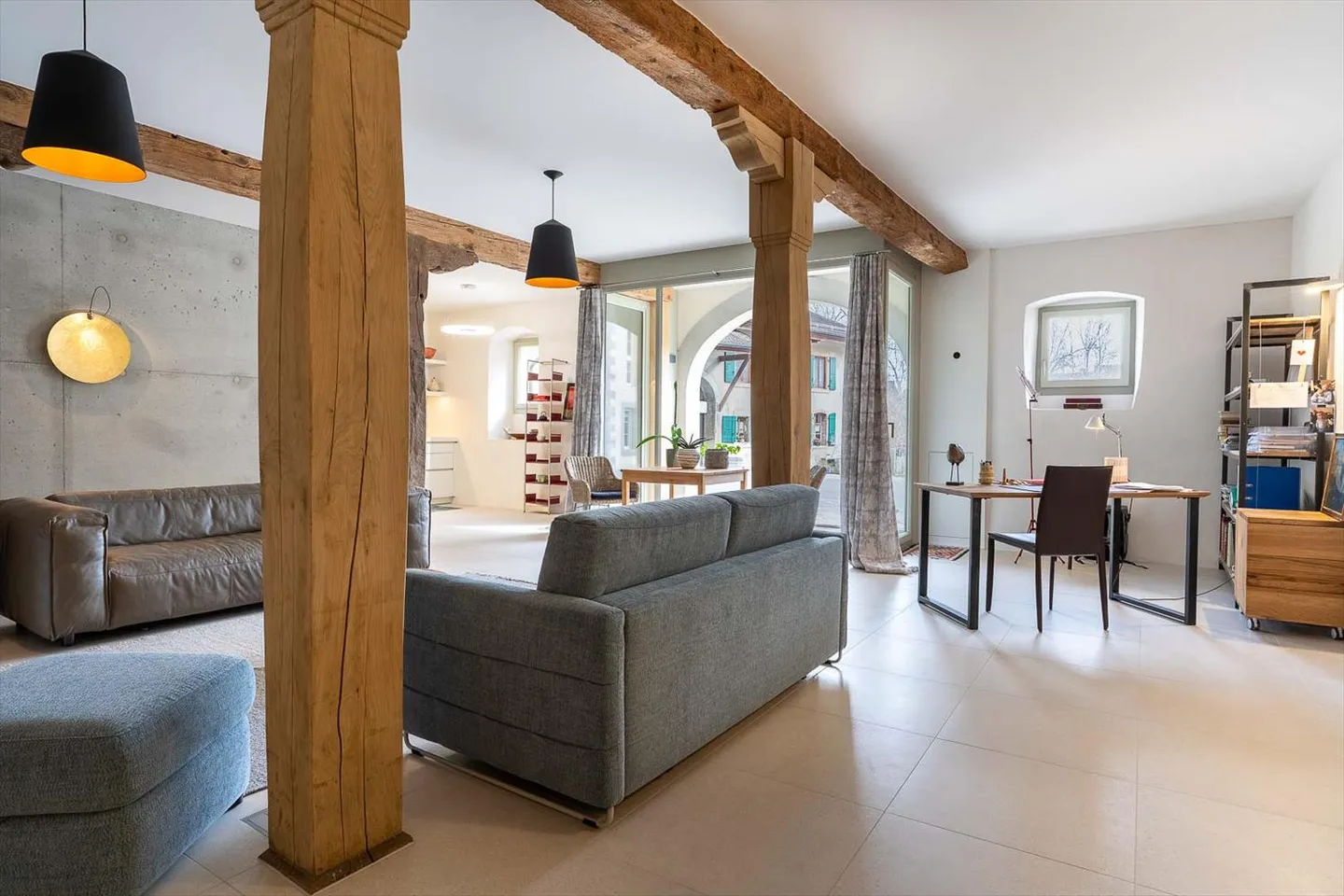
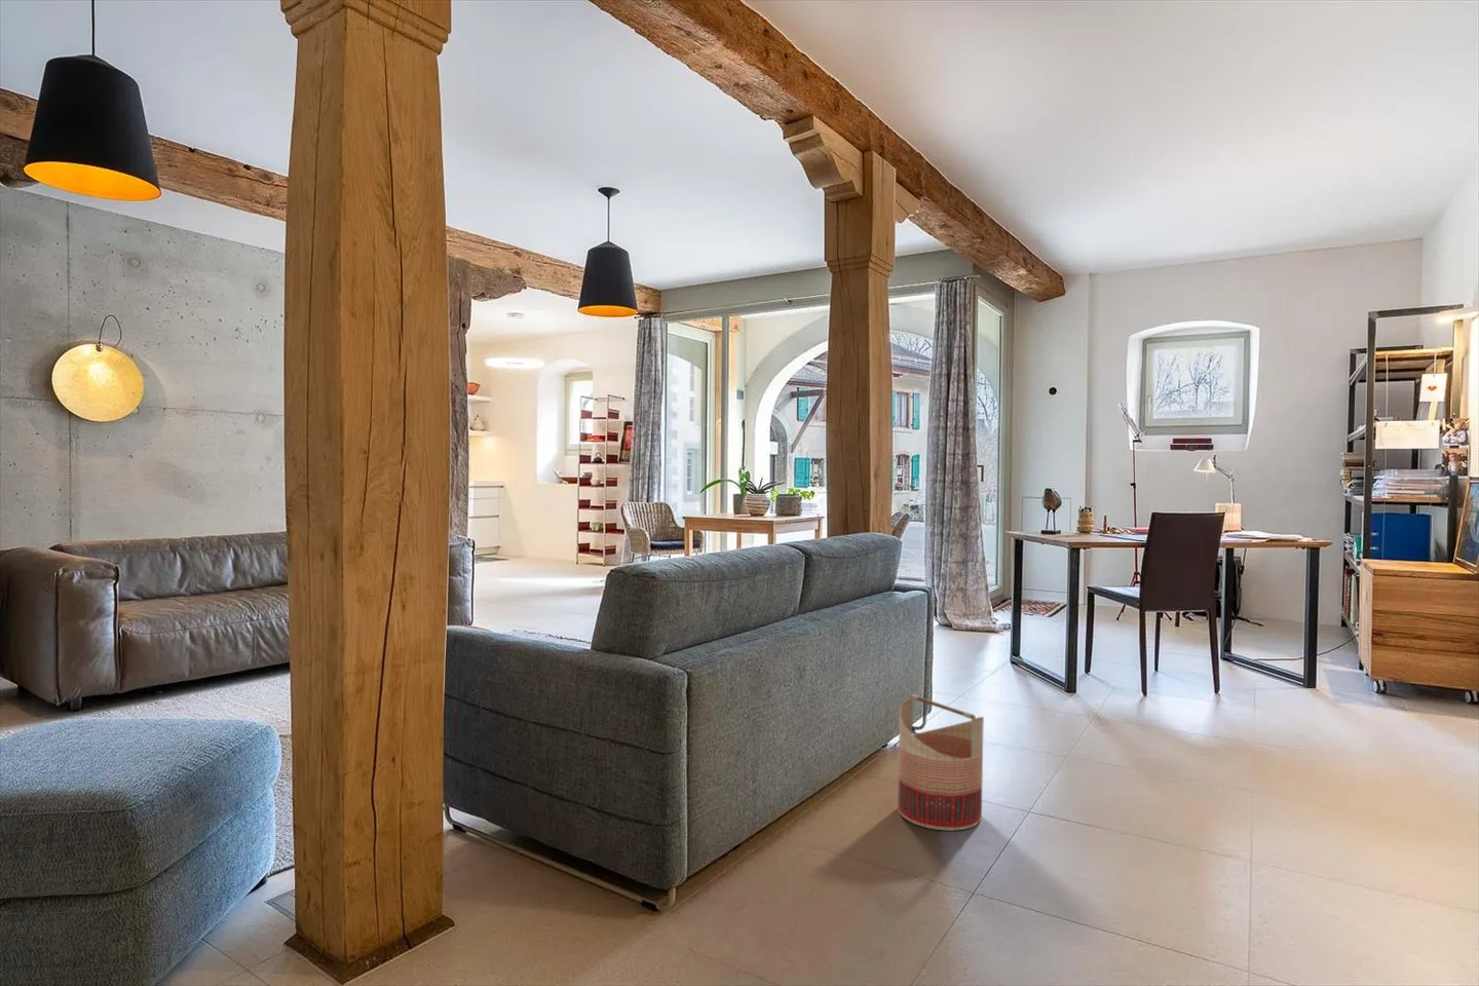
+ basket (940, 758)
